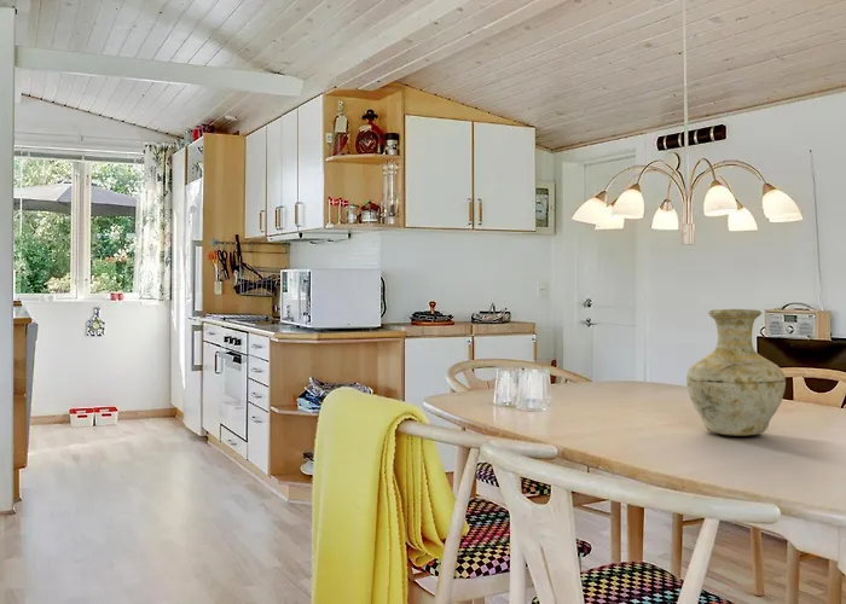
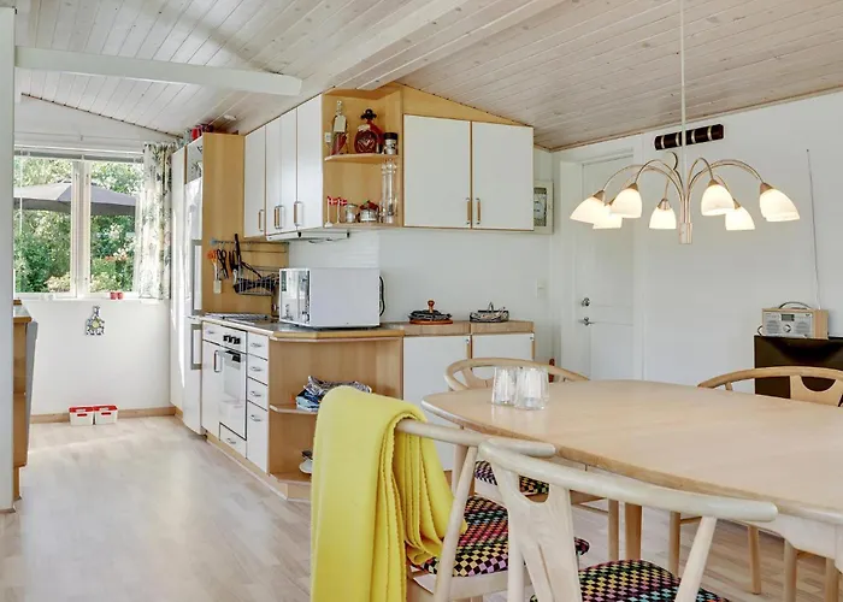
- vase (735, 371)
